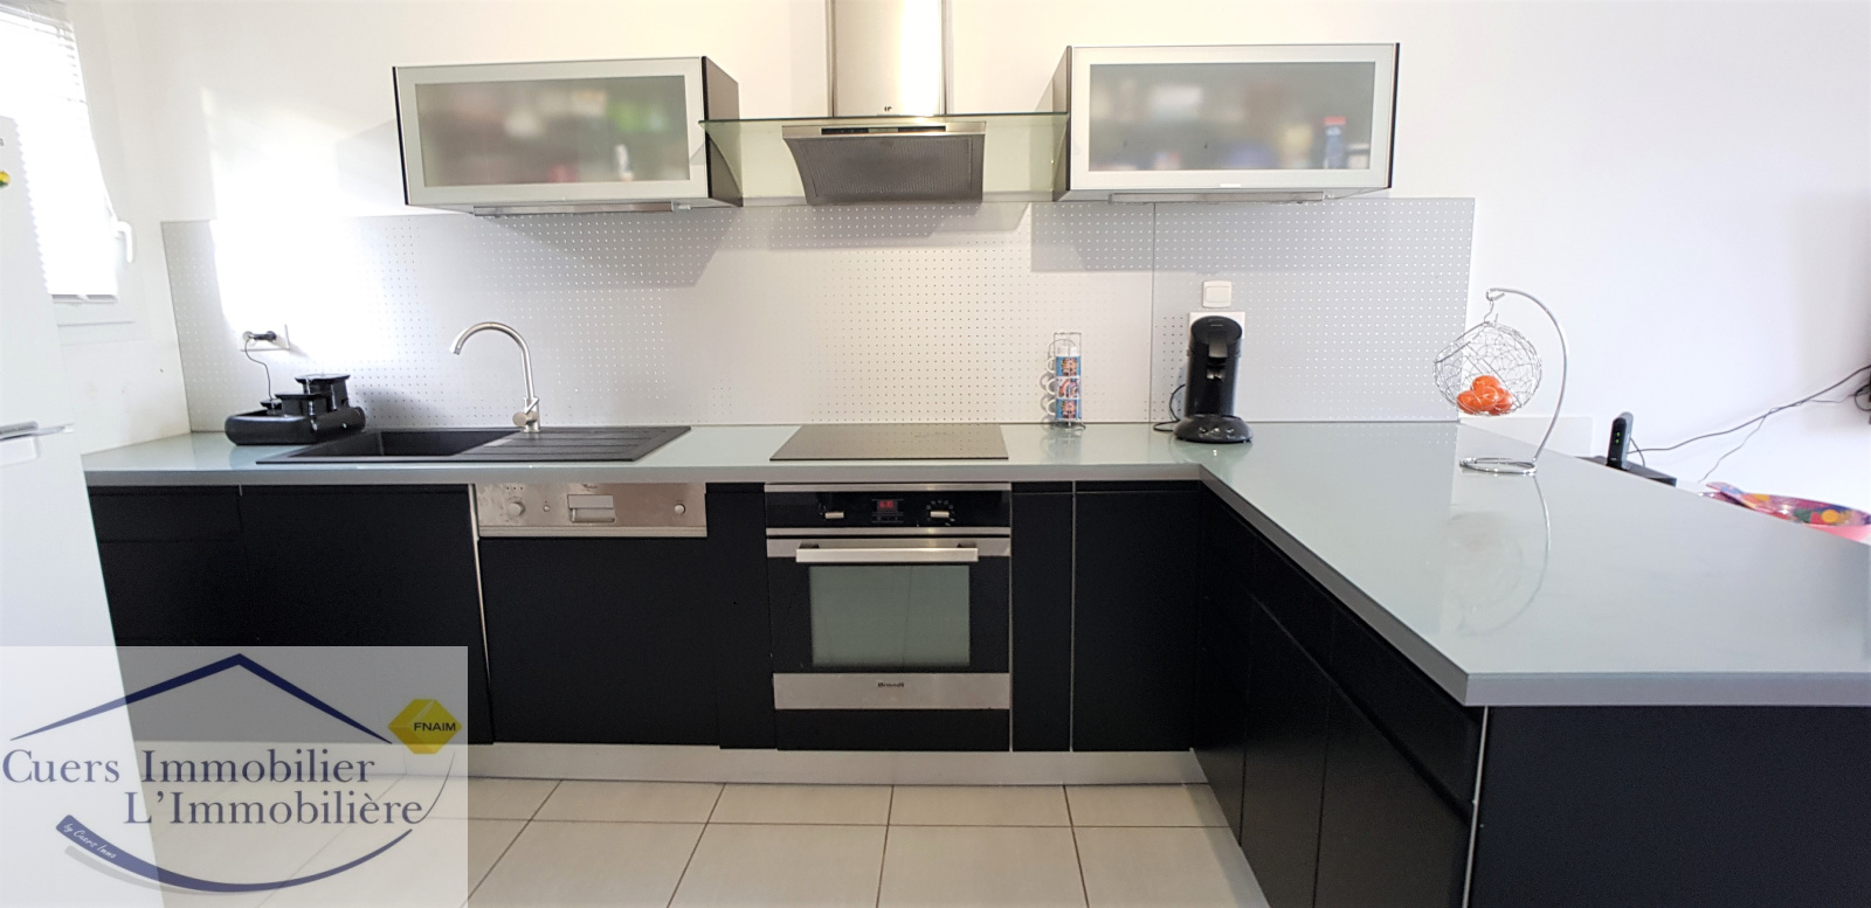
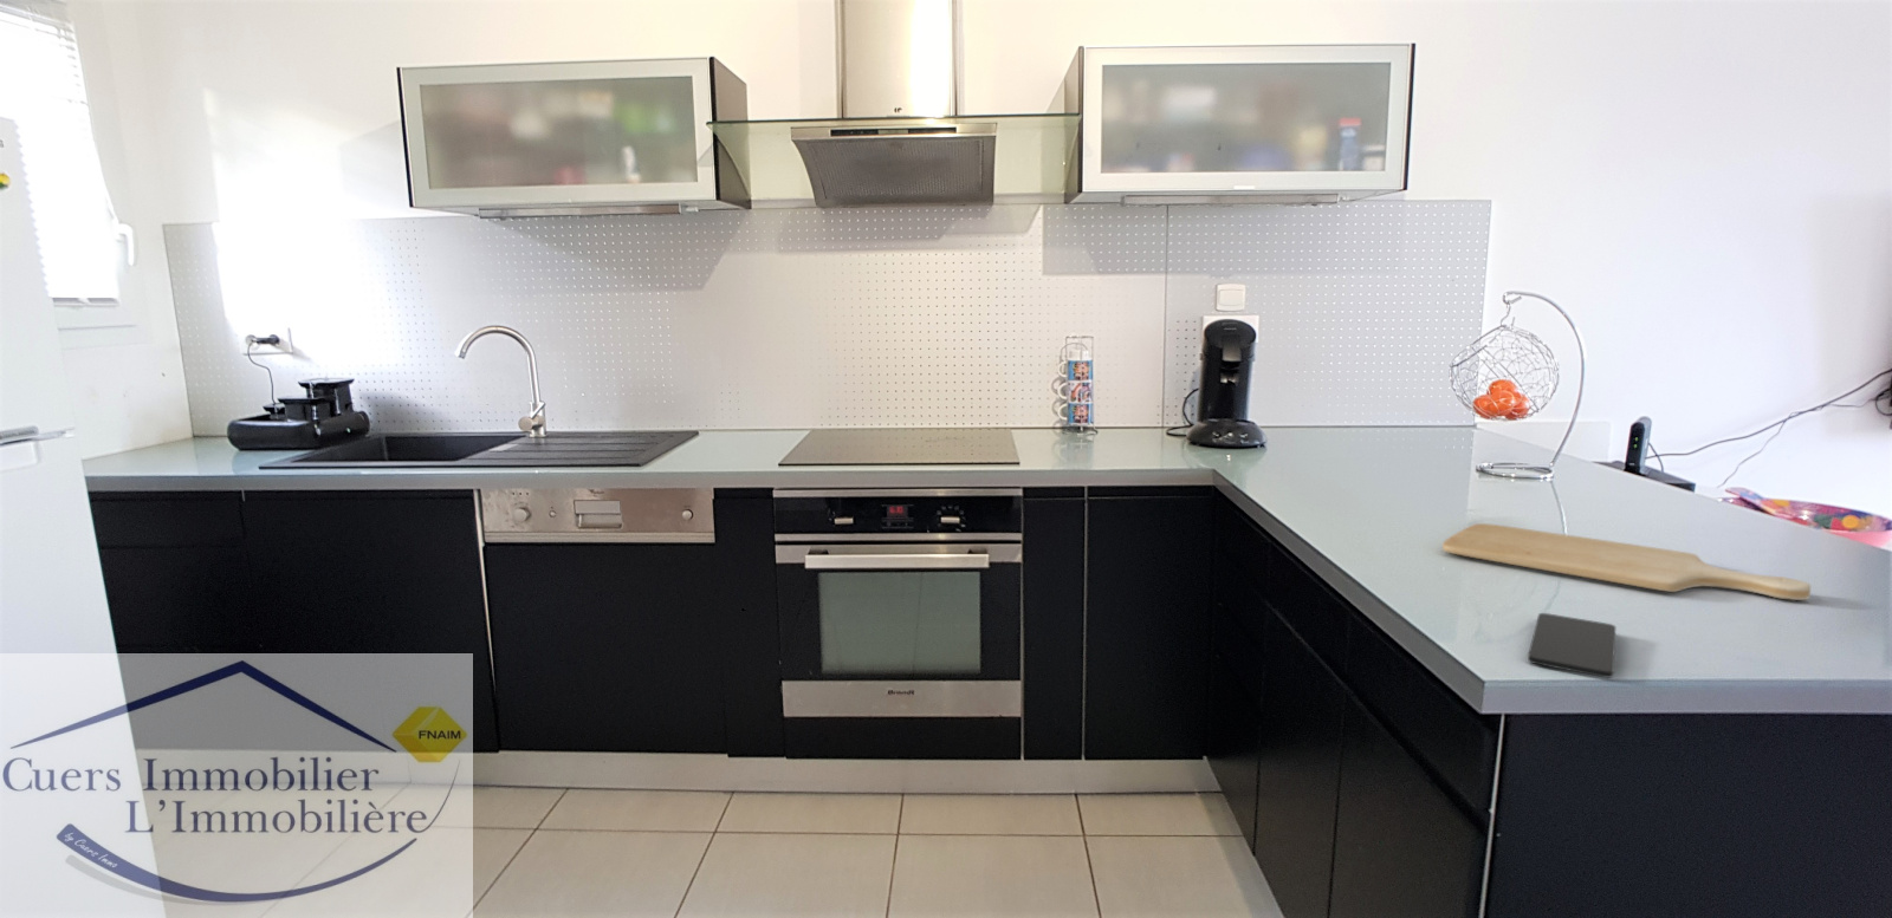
+ smartphone (1572, 643)
+ chopping board (1614, 560)
